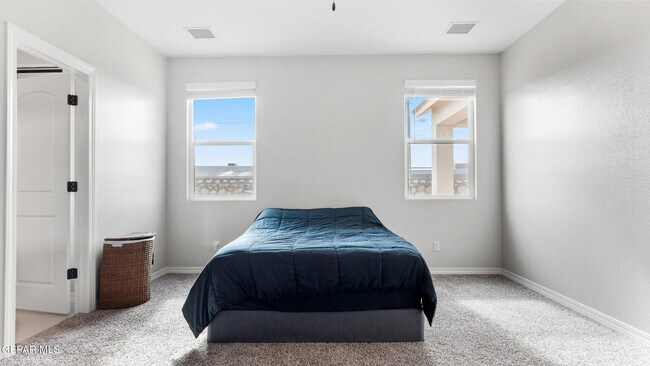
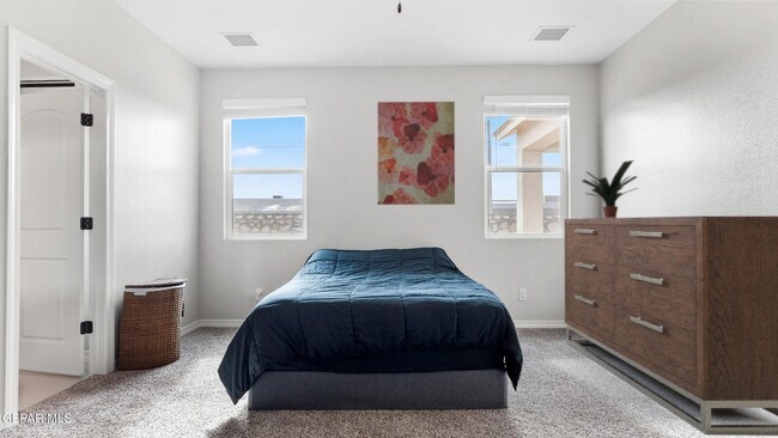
+ wall art (415, 153)
+ dresser (656, 297)
+ potted plant (610, 190)
